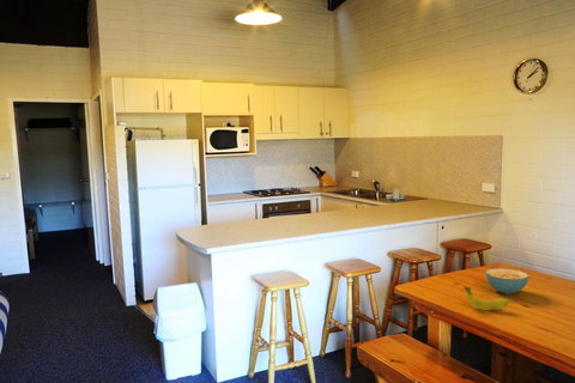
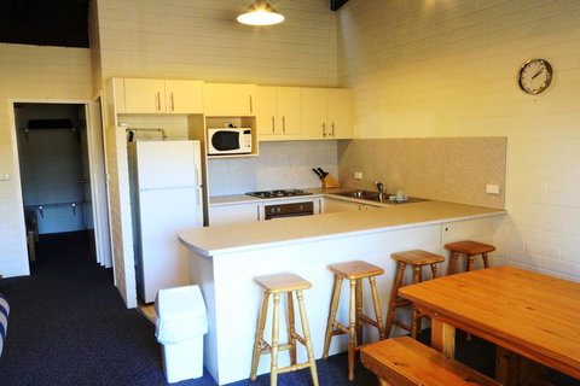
- cereal bowl (506, 282)
- fruit (485, 300)
